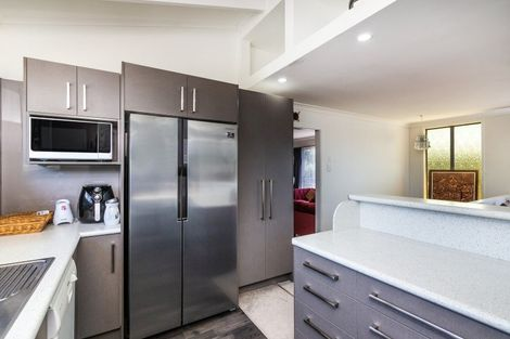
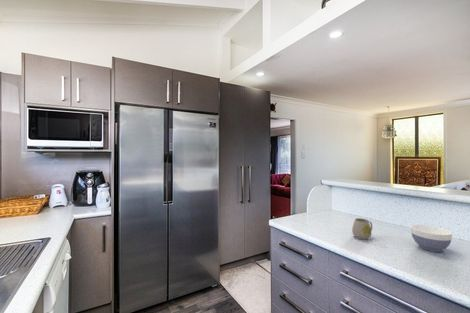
+ bowl (430, 238)
+ mug (363, 228)
